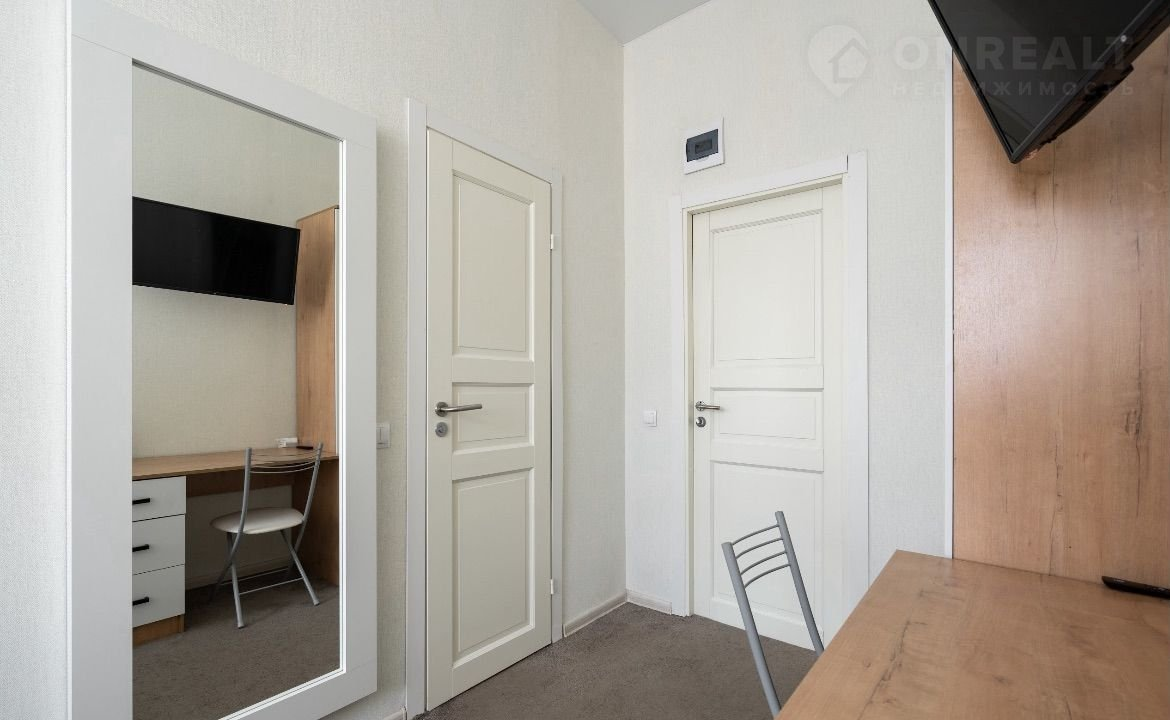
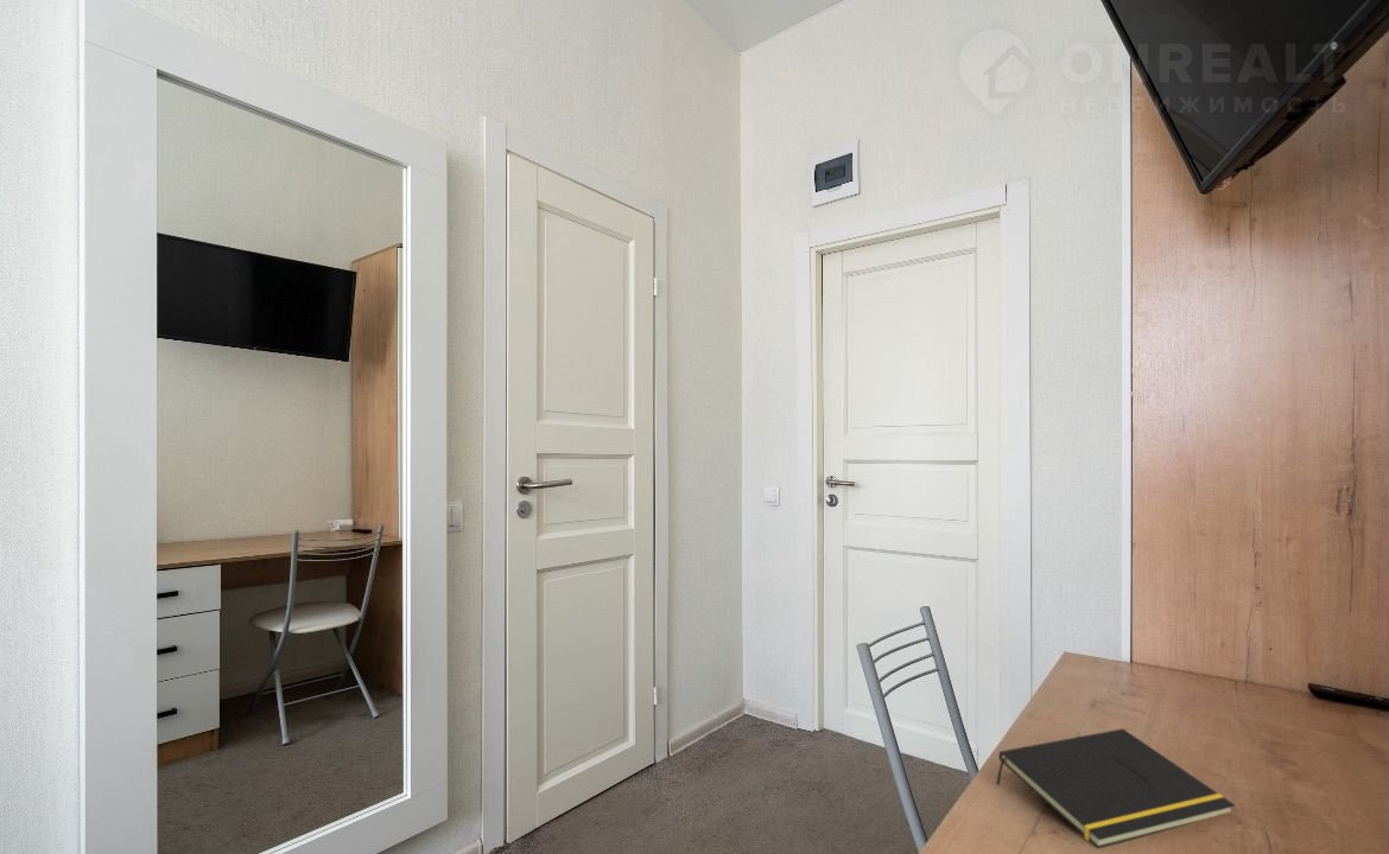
+ notepad (1111, 780)
